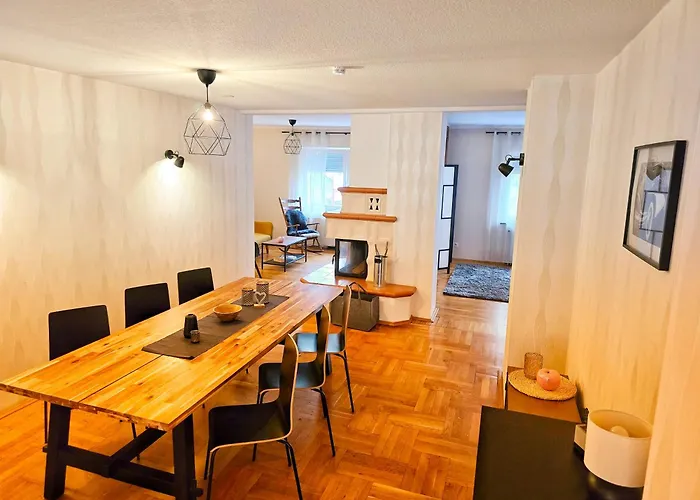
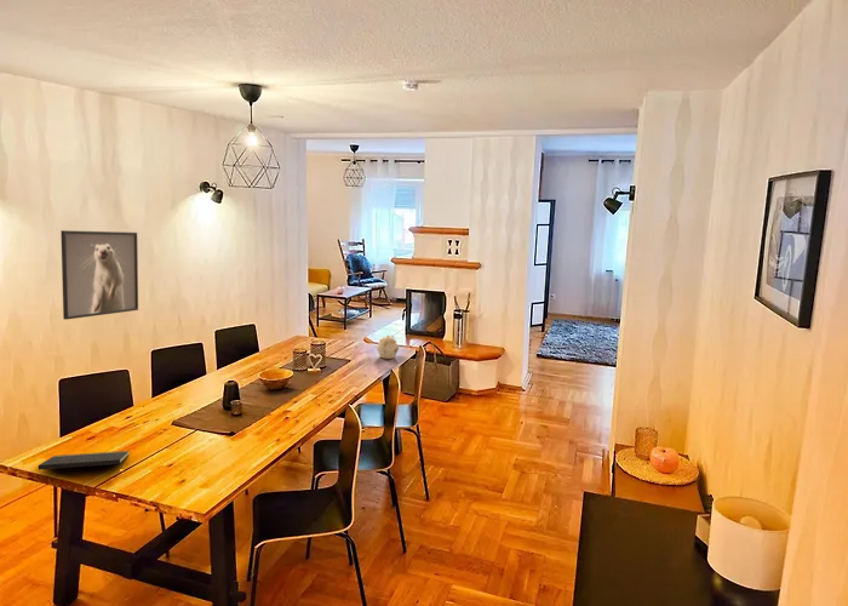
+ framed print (102, 273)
+ teapot (386, 345)
+ notepad (86, 459)
